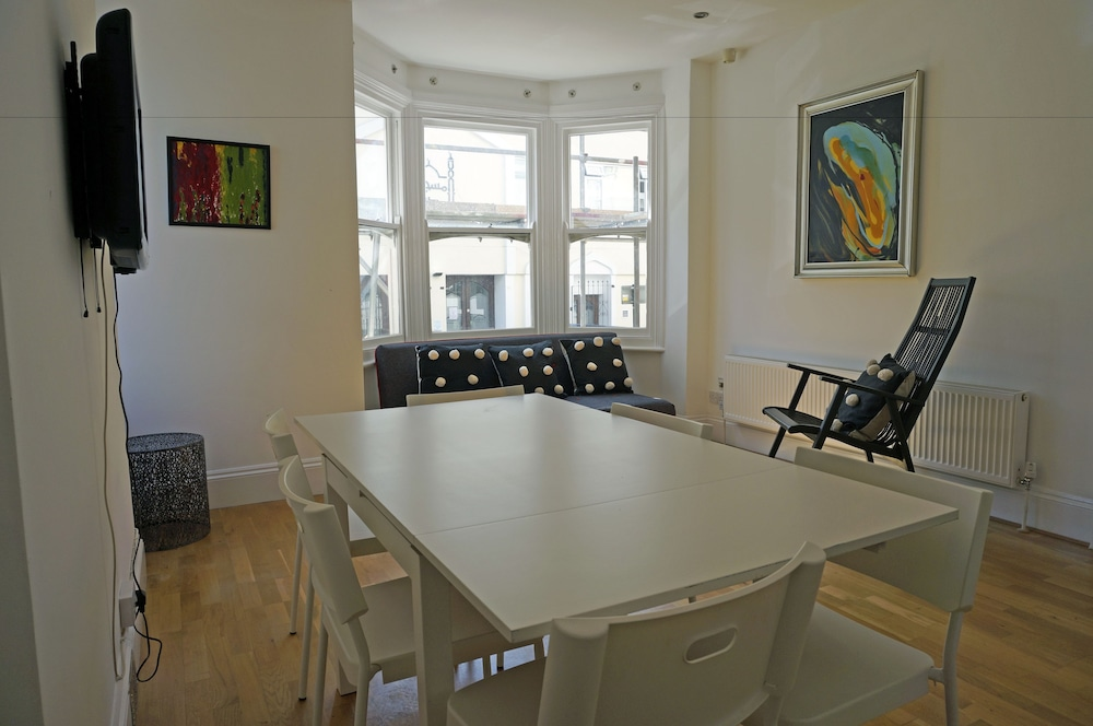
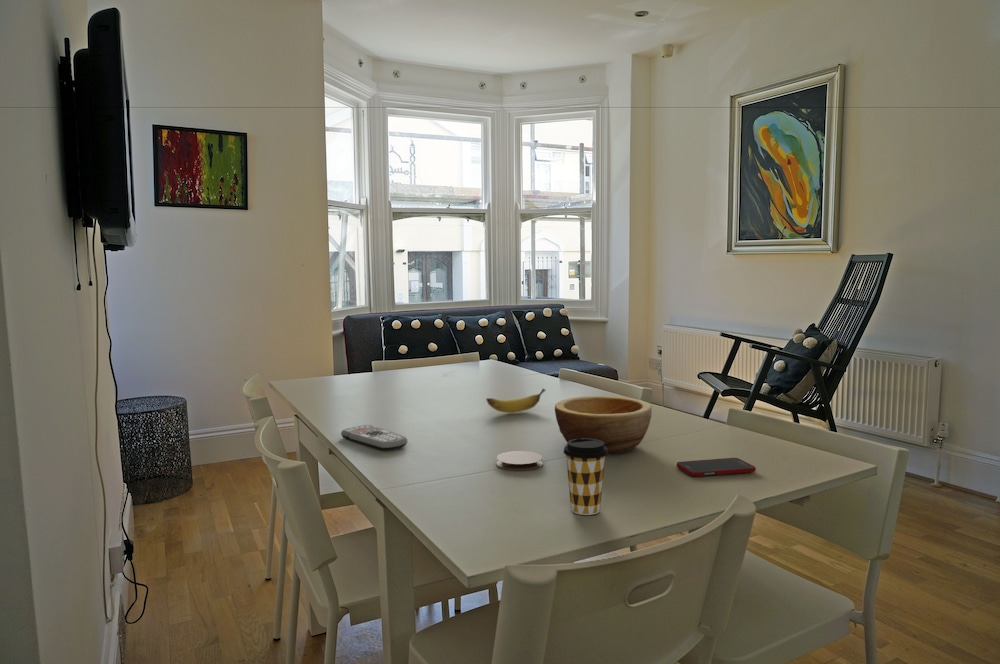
+ bowl (602, 425)
+ coffee cup (585, 476)
+ banana (516, 401)
+ coaster (519, 460)
+ cell phone (715, 467)
+ remote control (375, 437)
